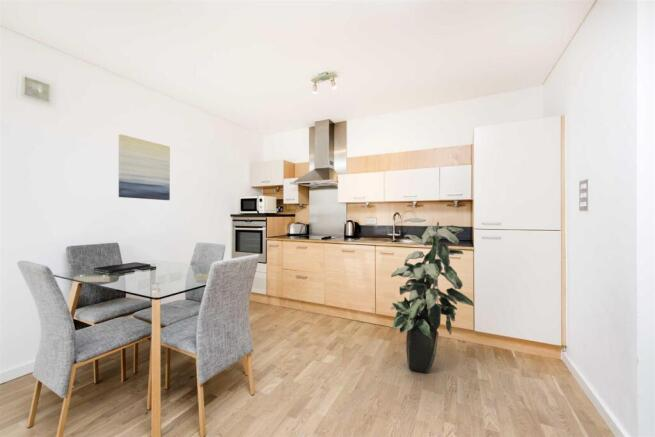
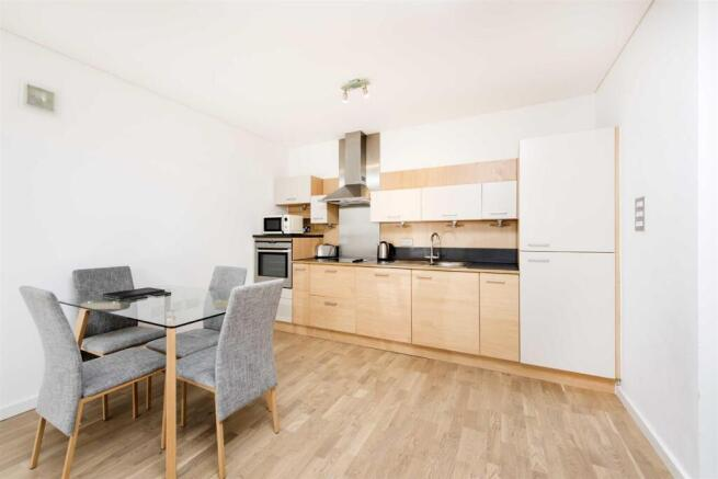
- wall art (146, 169)
- indoor plant (424, 291)
